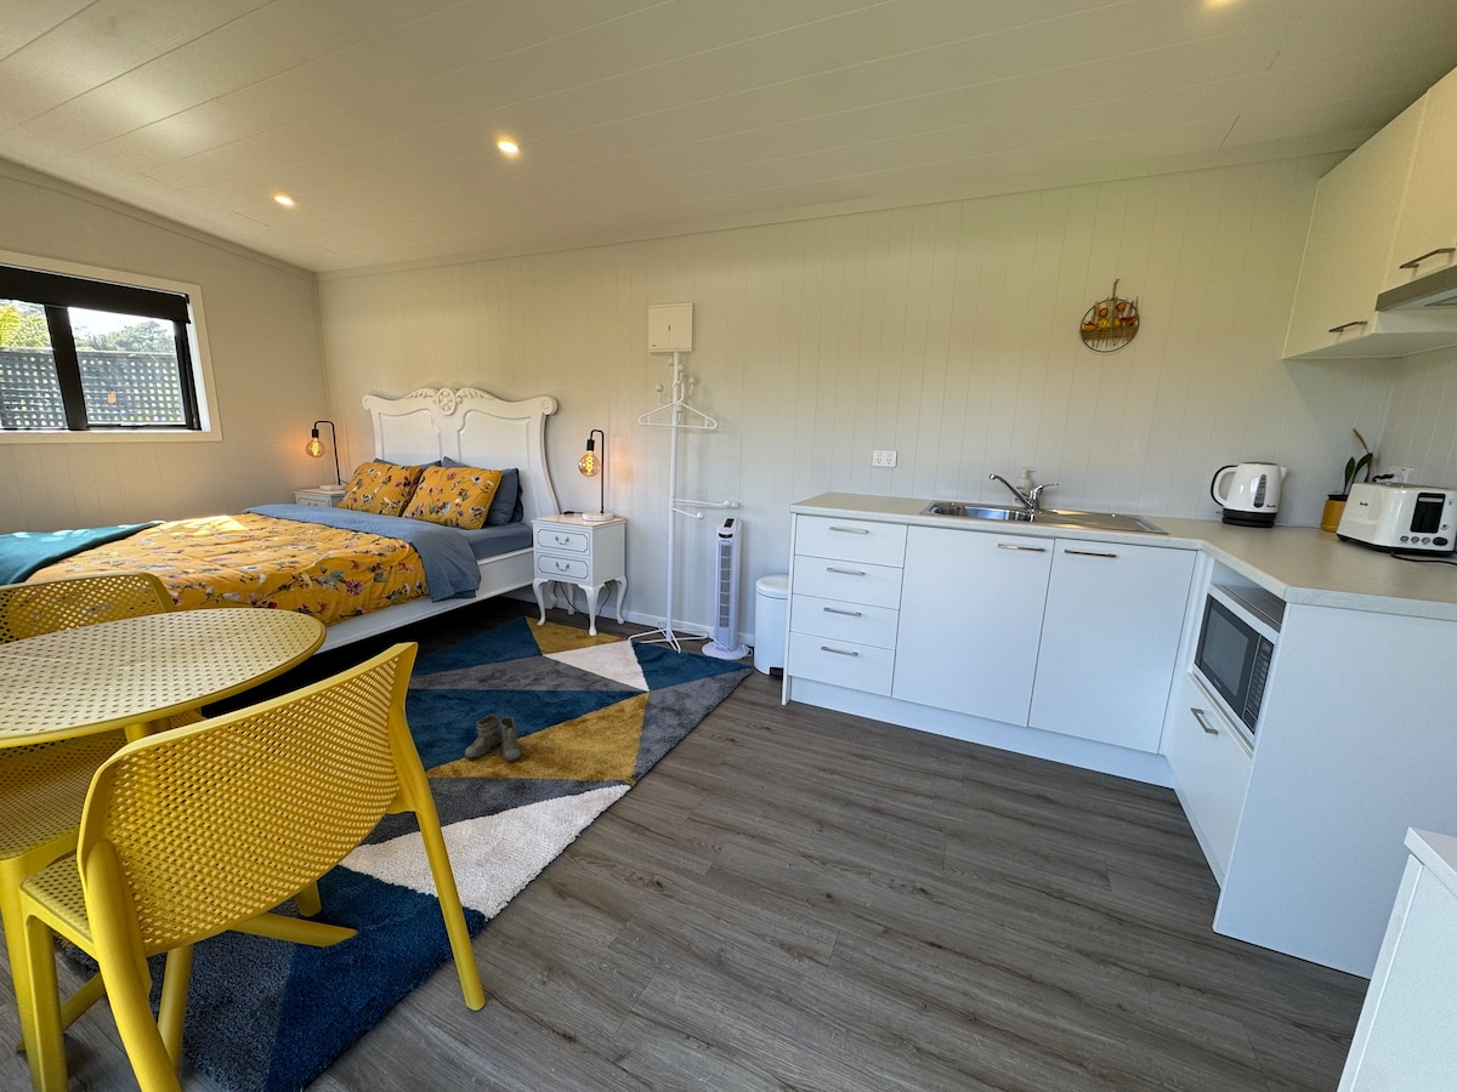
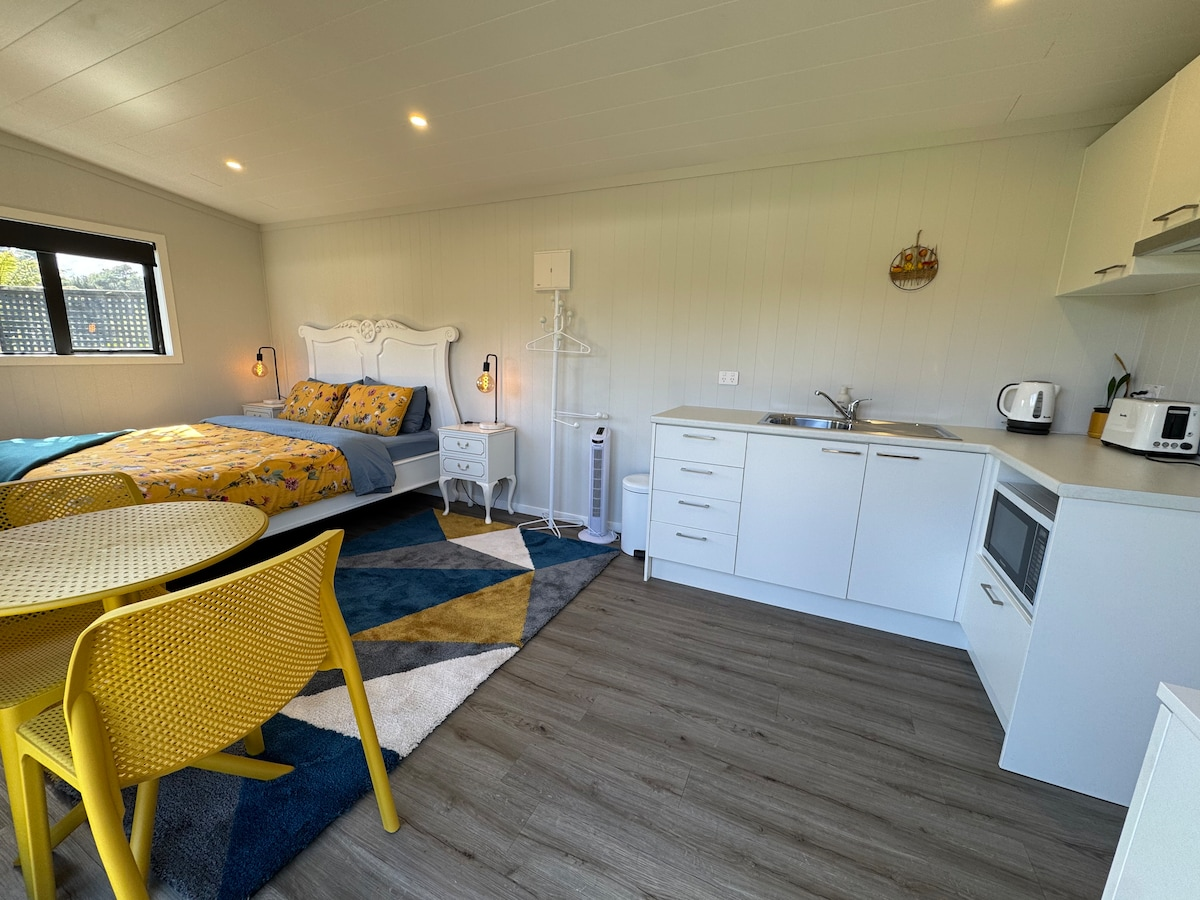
- boots (494, 736)
